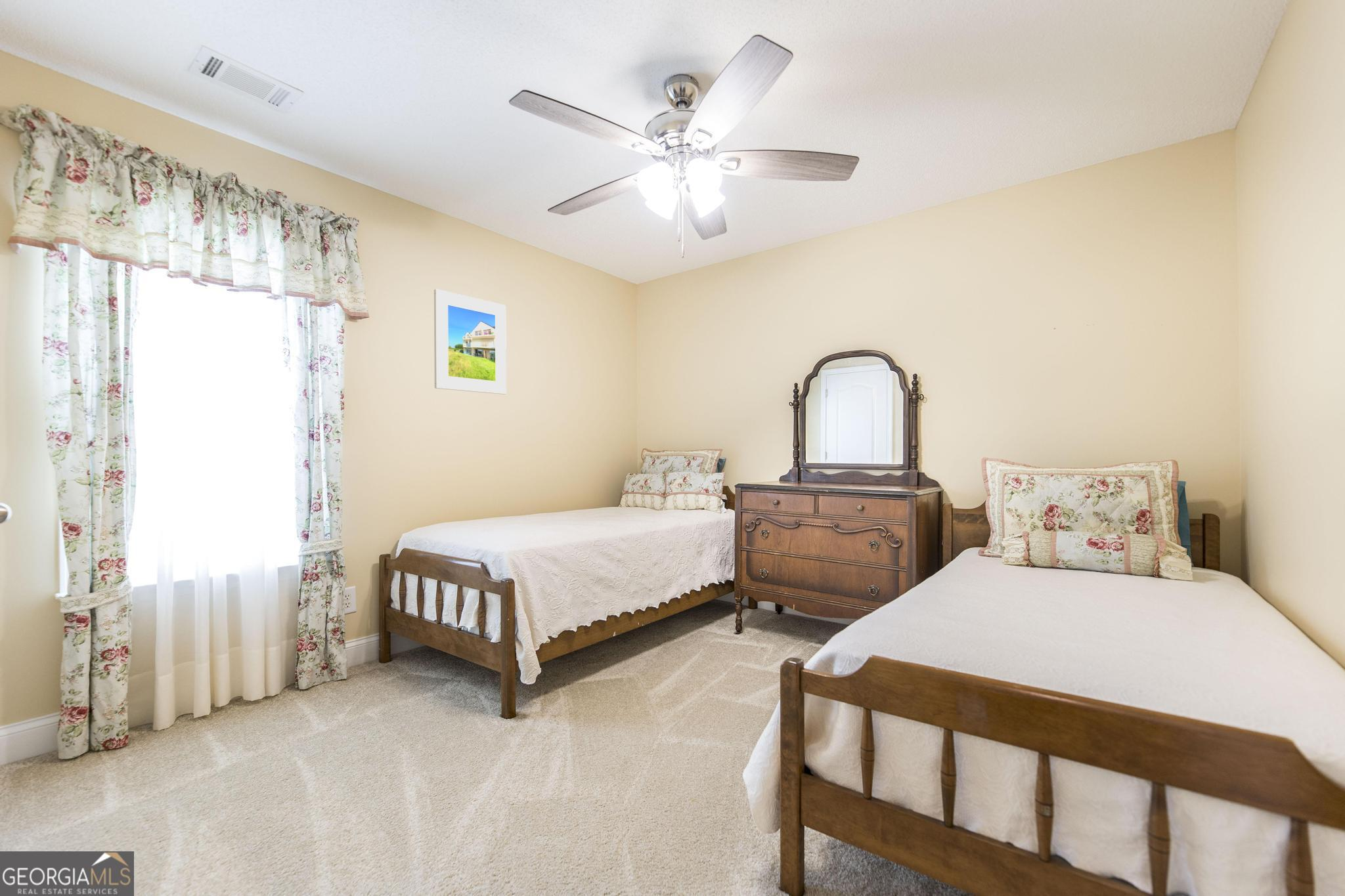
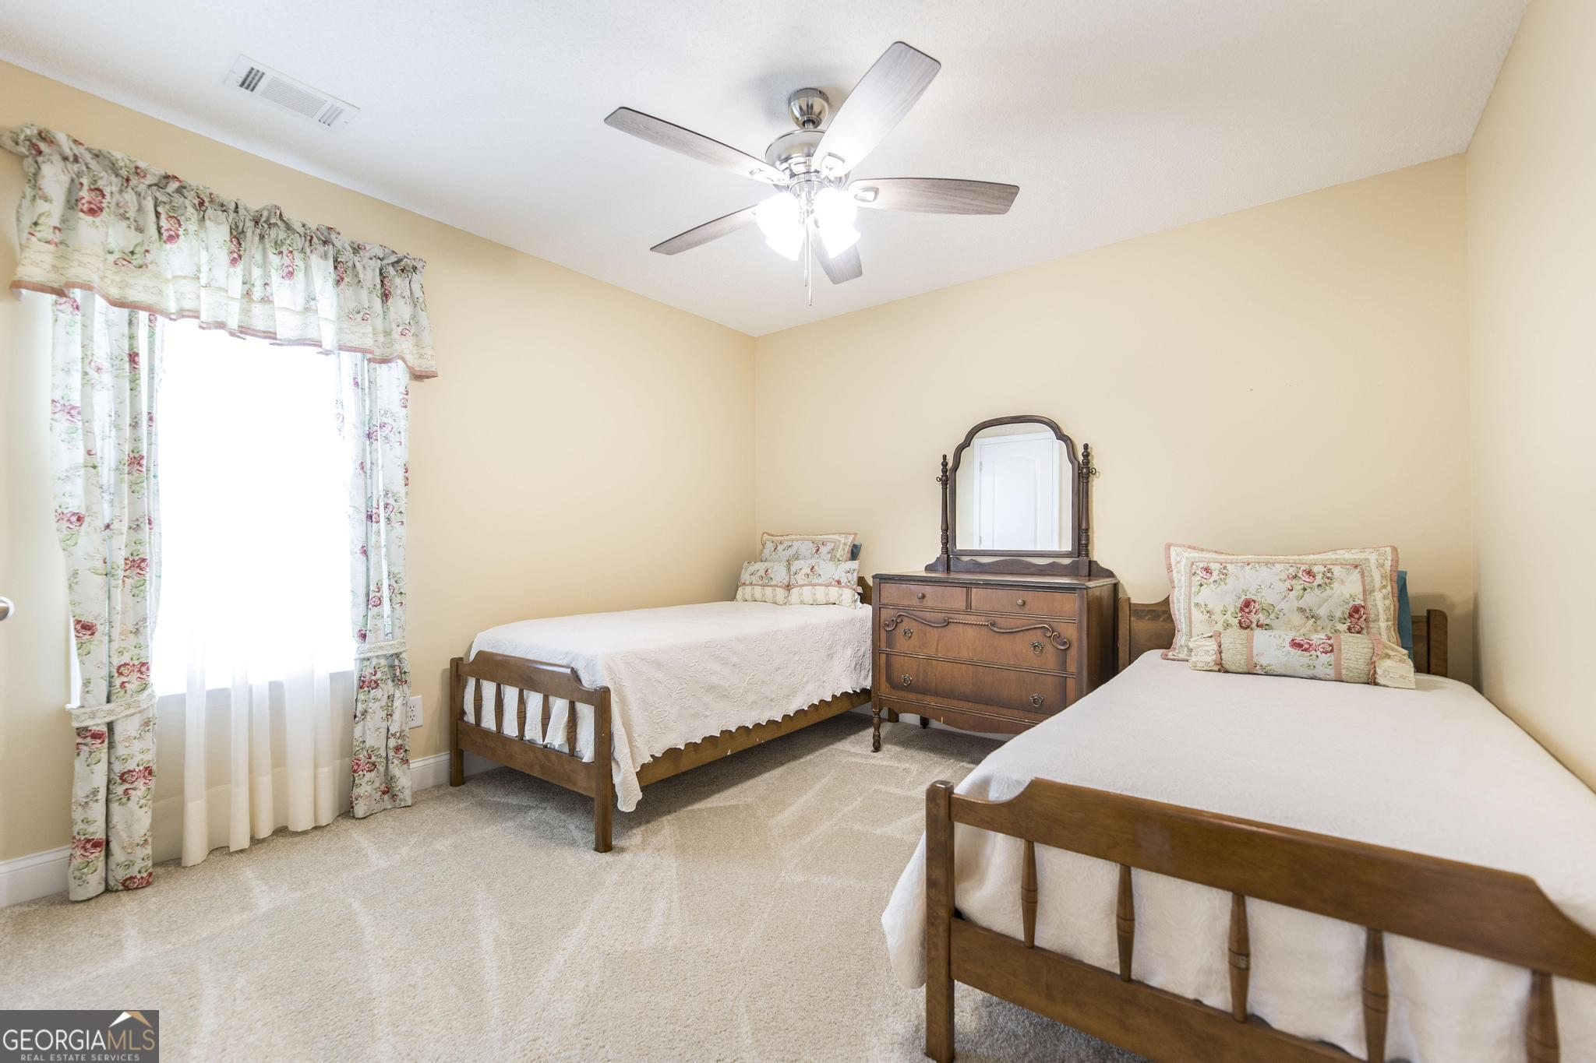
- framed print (472, 344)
